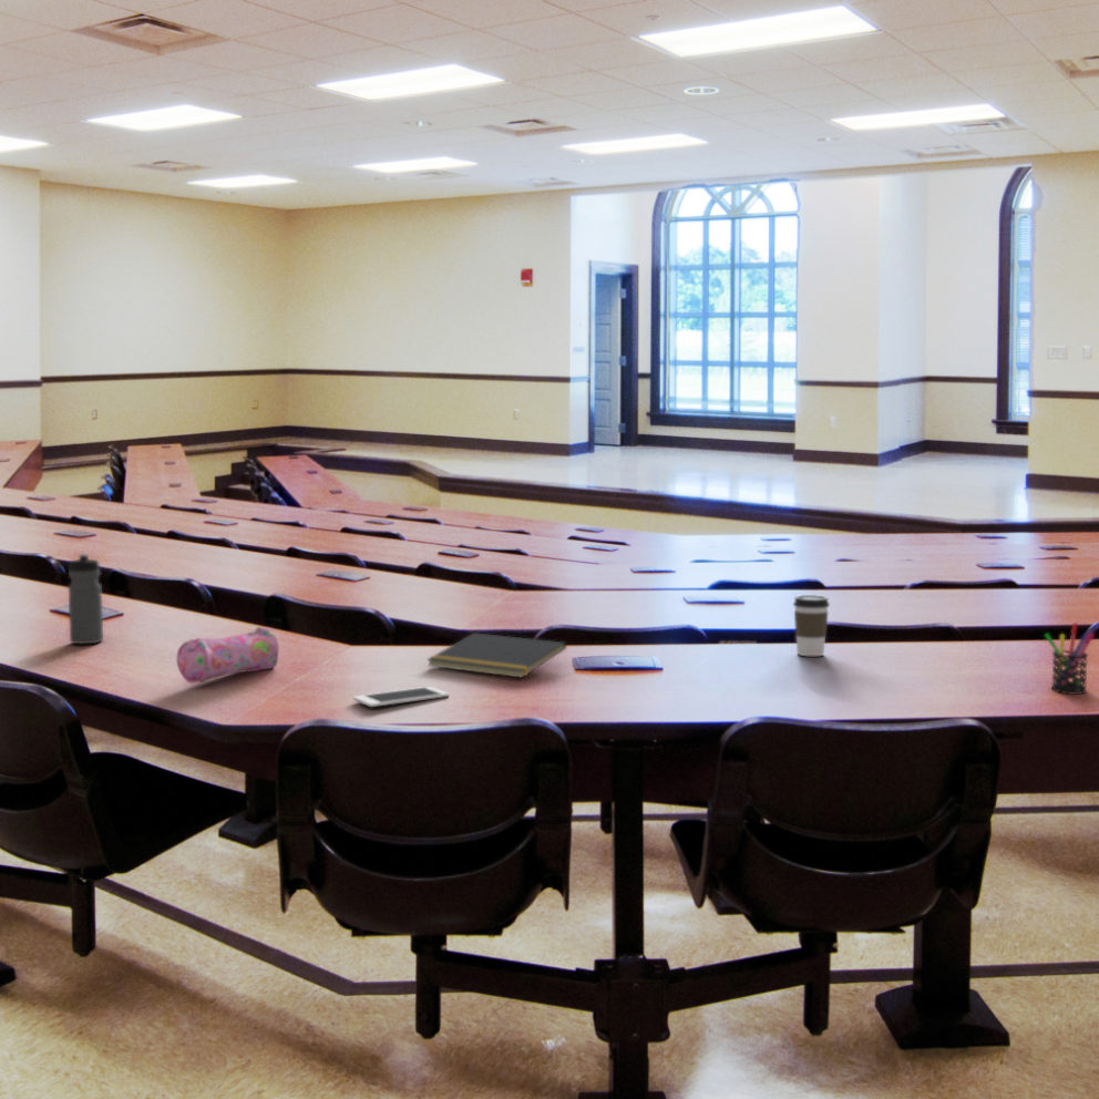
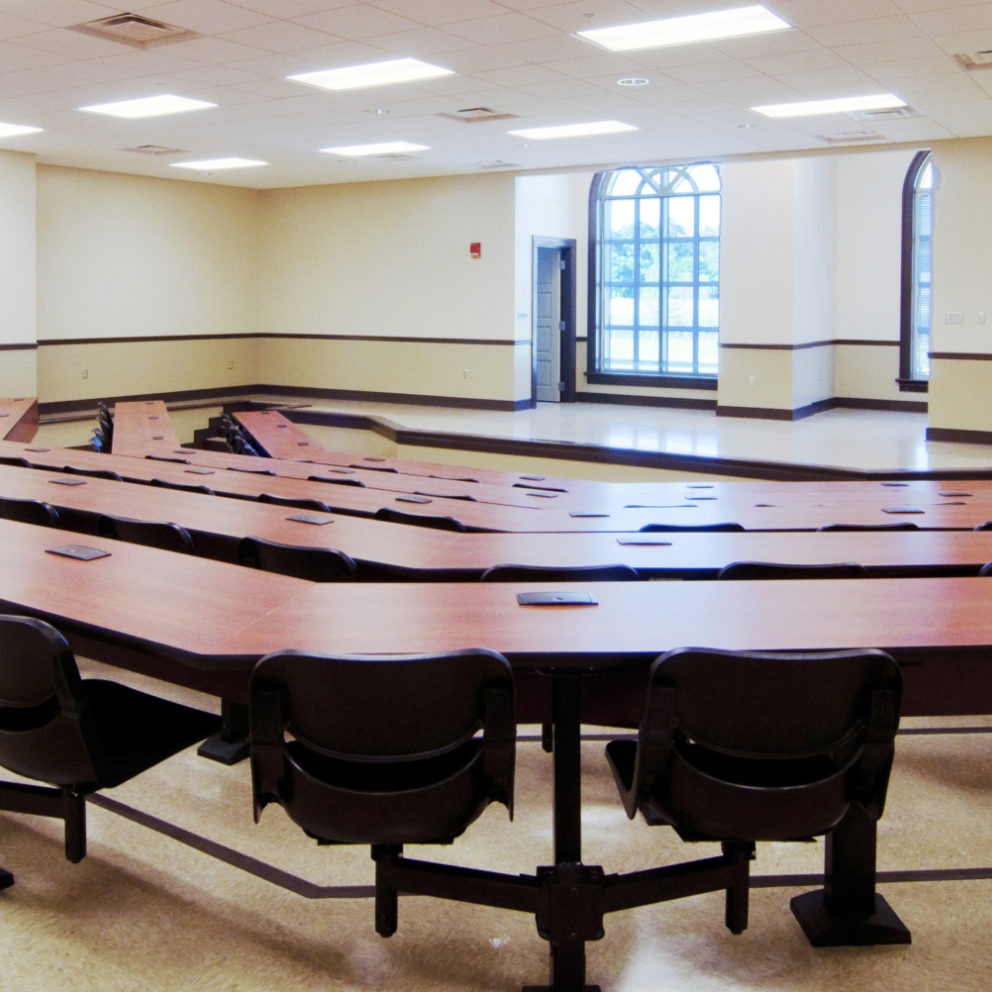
- pencil case (229, 654)
- water bottle (85, 597)
- notepad (496, 654)
- cell phone (401, 696)
- pen holder (1066, 657)
- coffee cup (810, 625)
